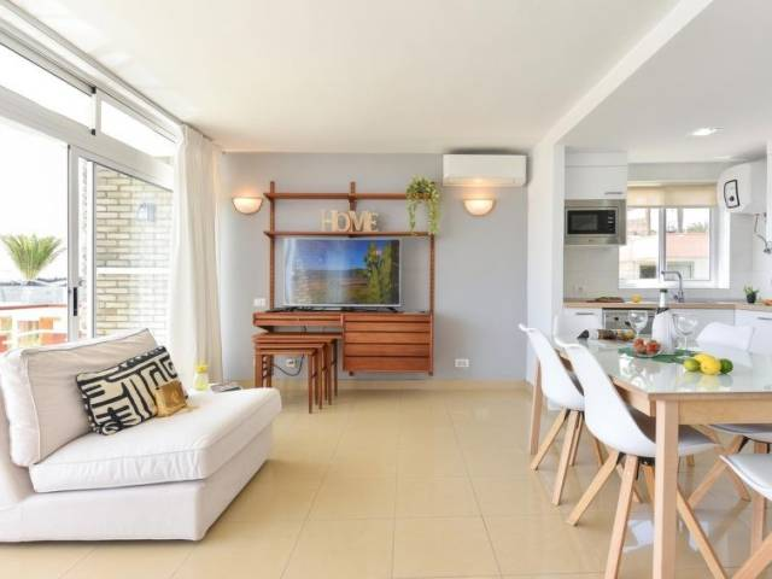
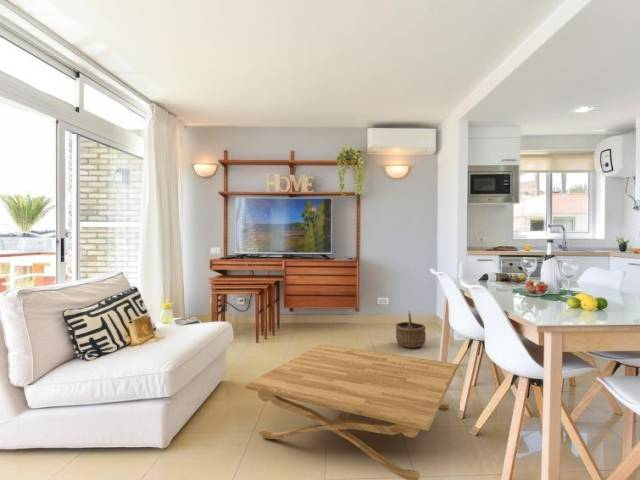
+ wicker basket (410, 328)
+ coffee table (359, 397)
